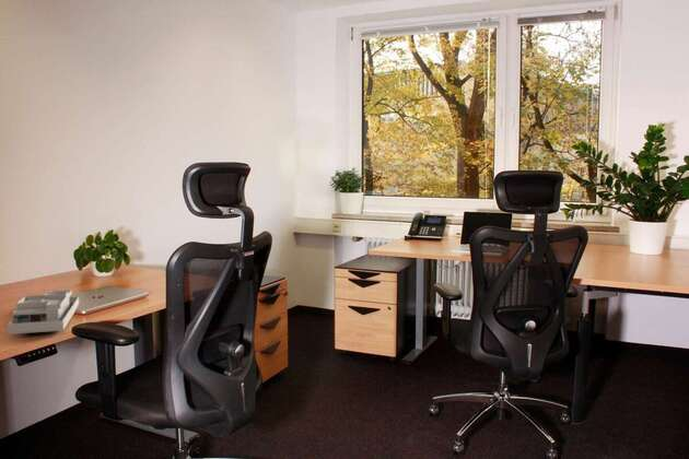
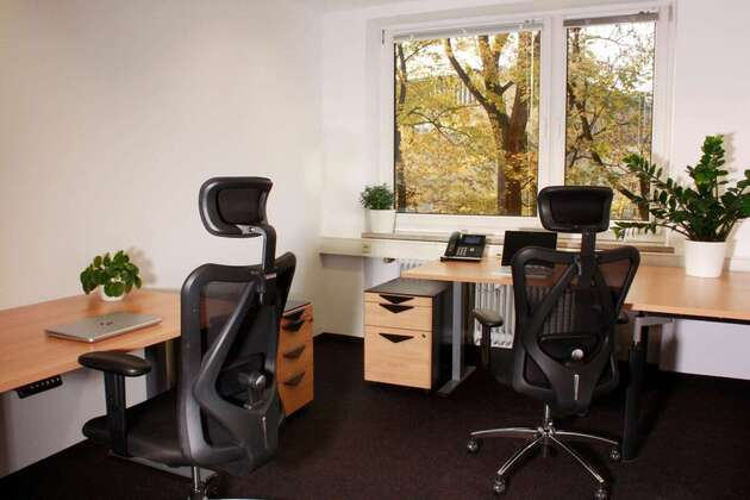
- desk organizer (47, 306)
